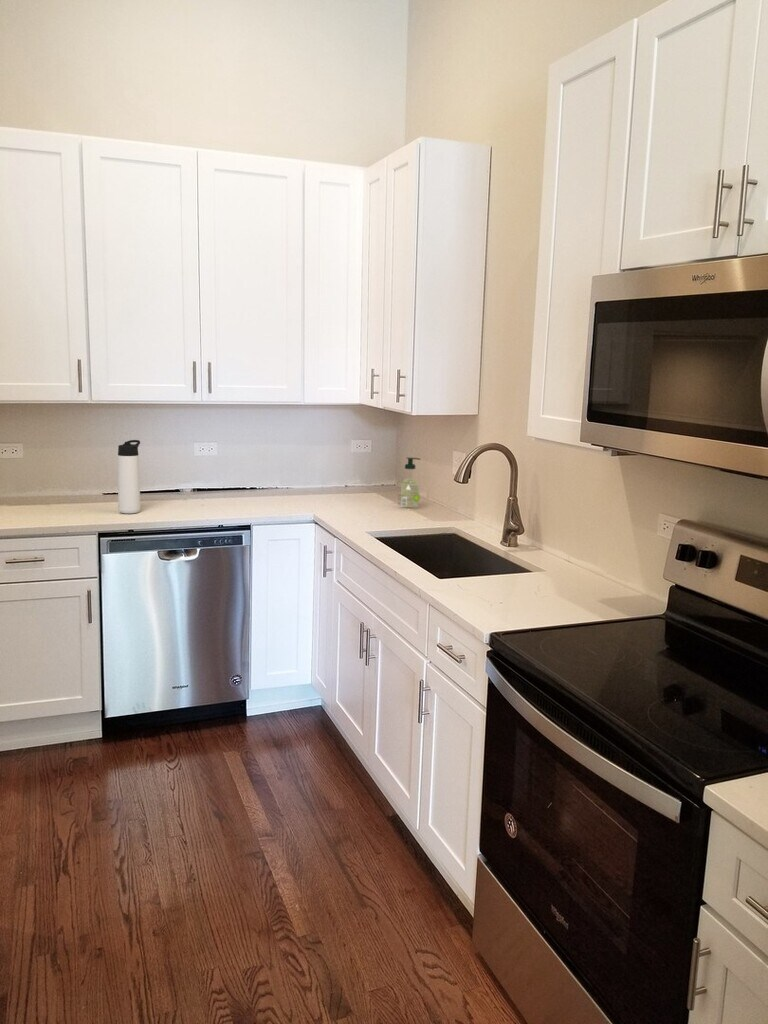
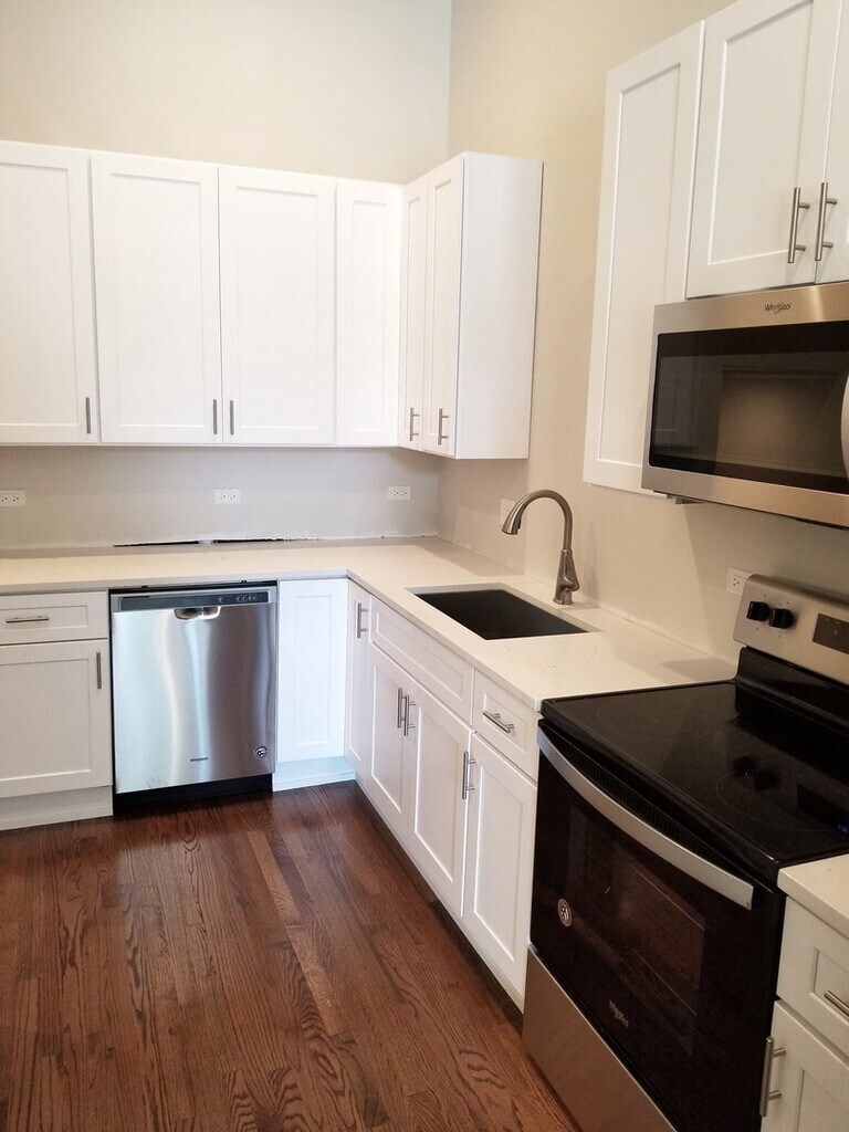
- soap dispenser (409, 483)
- thermos bottle (130, 476)
